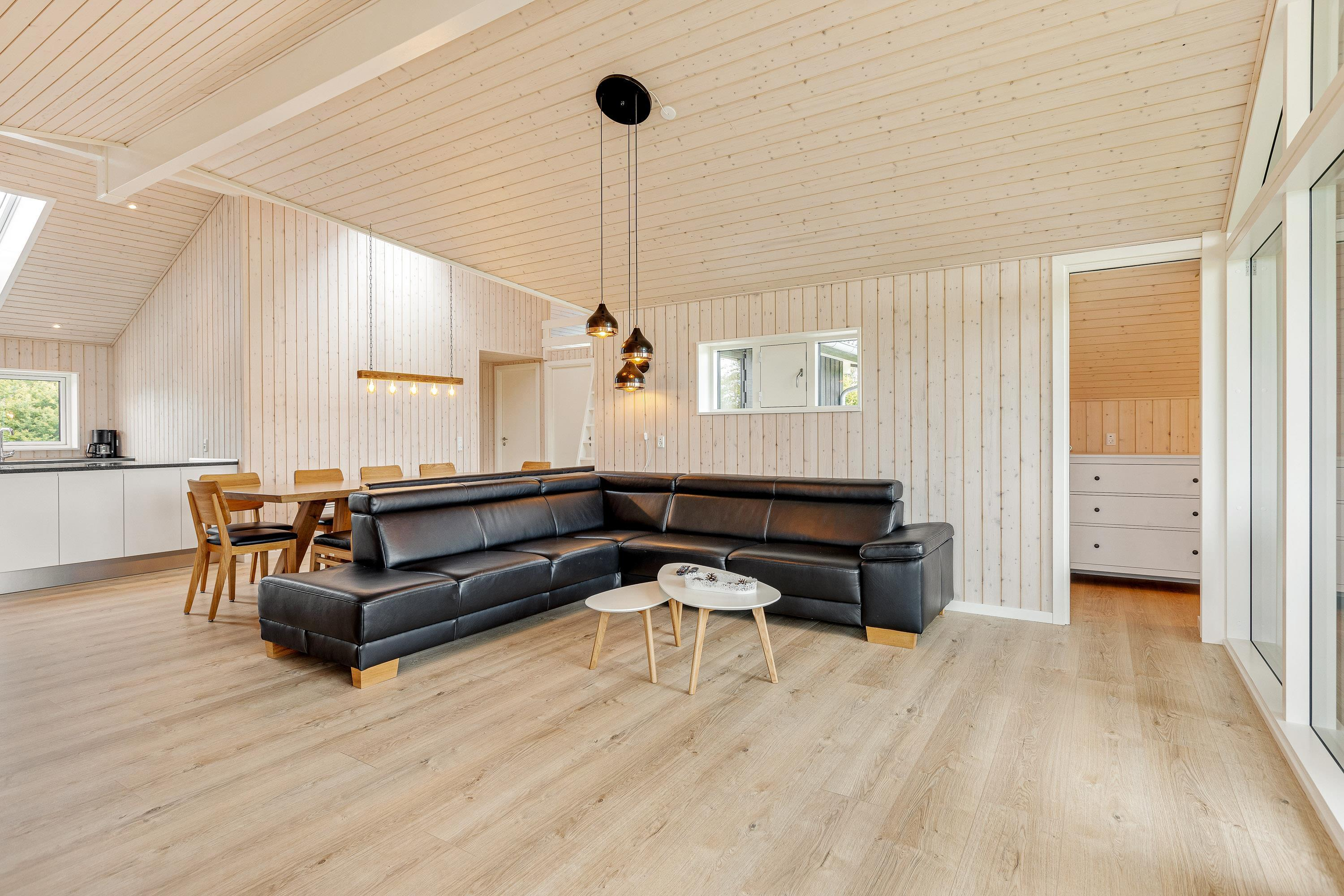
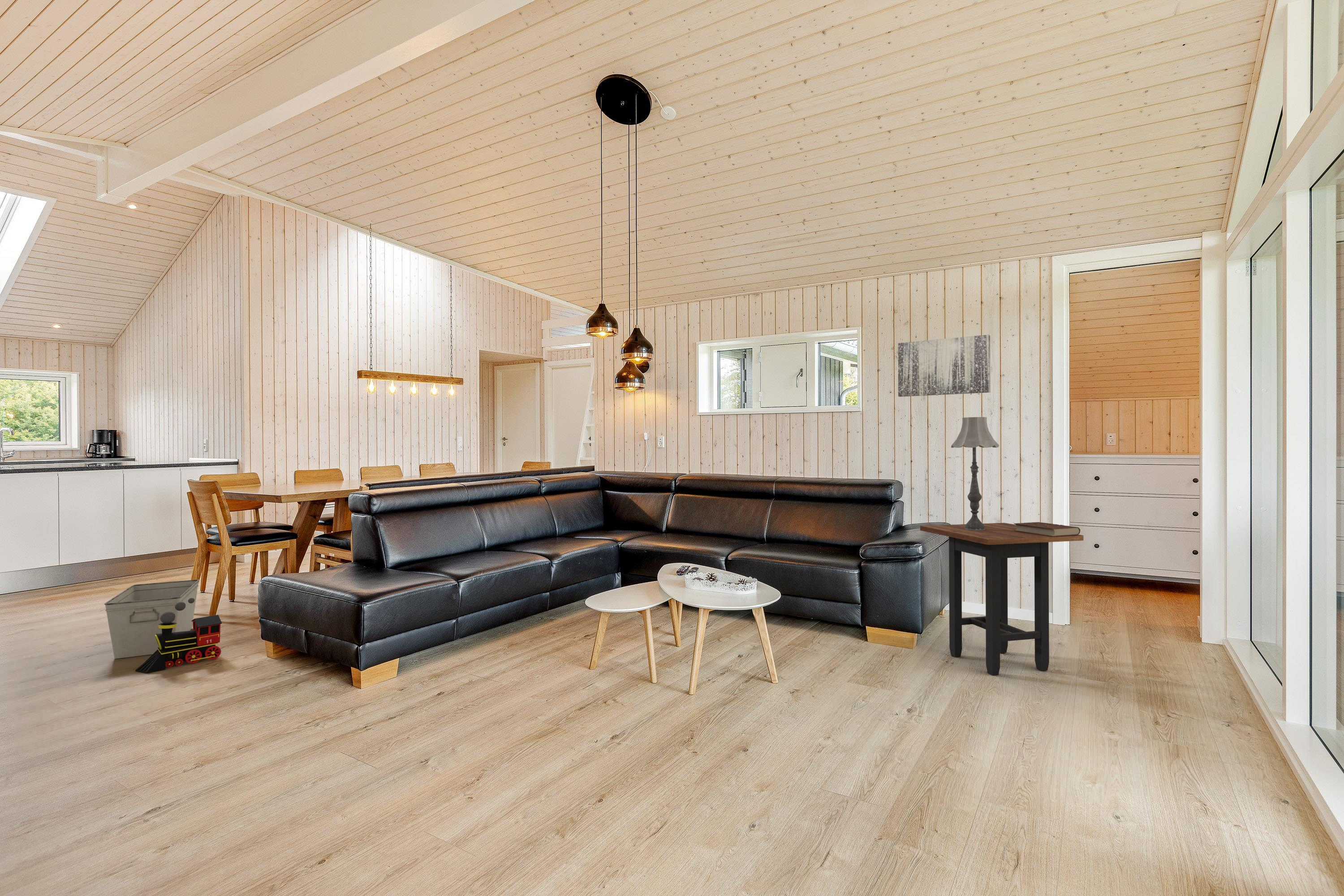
+ wall art (942, 367)
+ table lamp (974, 473)
+ side table (997, 596)
+ storage bin (156, 616)
+ toy train (178, 632)
+ book (1046, 529)
